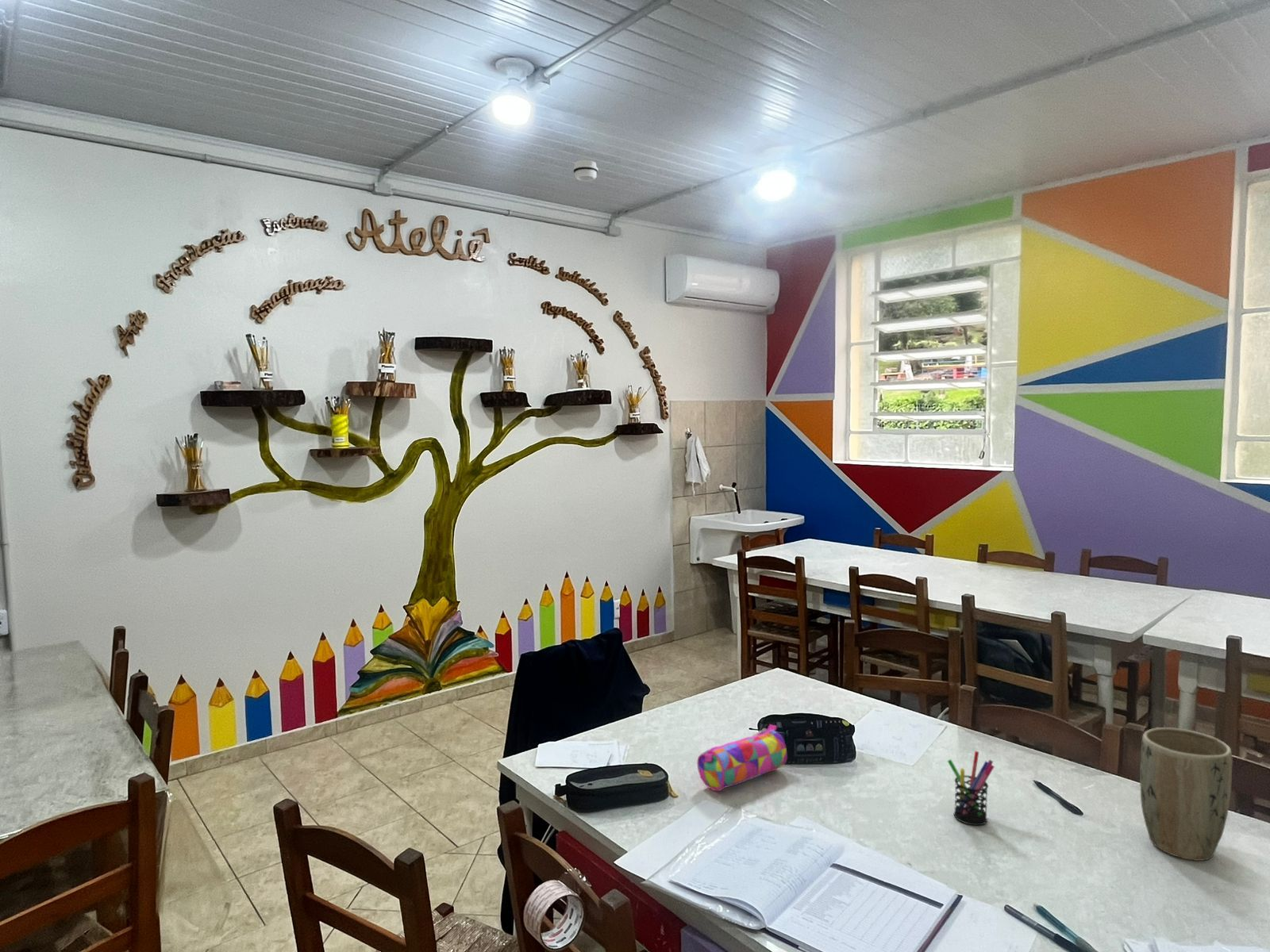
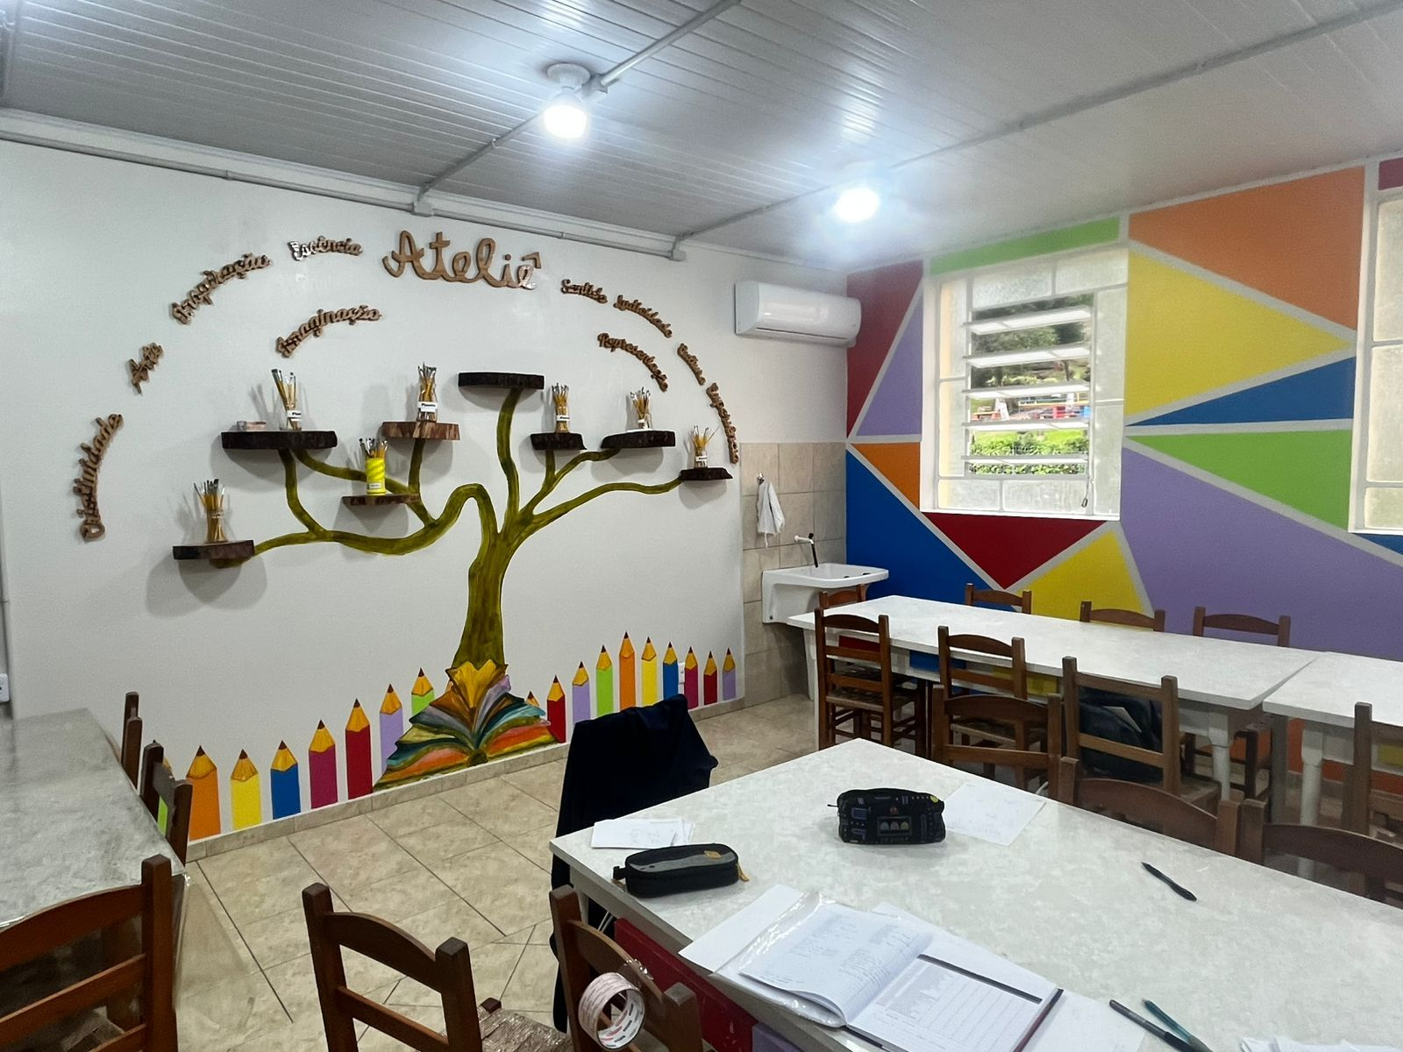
- pen holder (968, 784)
- plant pot (1183, 793)
- smoke detector (585, 171)
- pencil case (743, 757)
